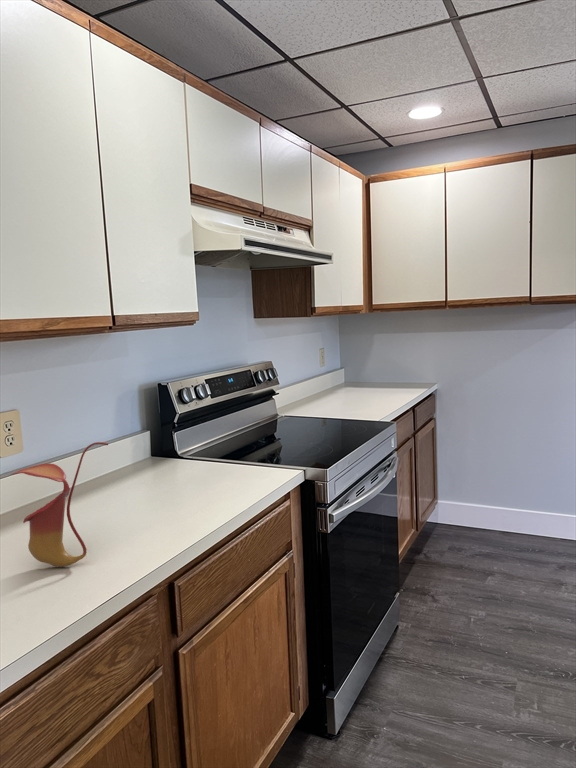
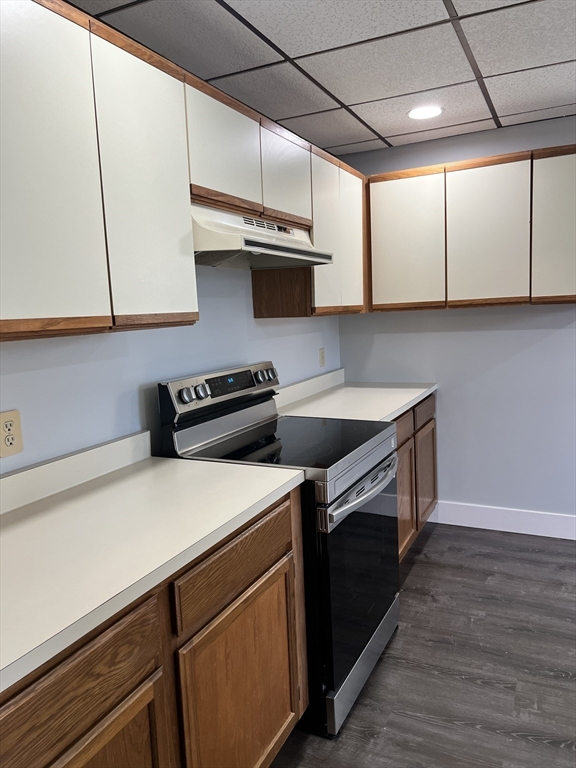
- pitcher plant (62, 505)
